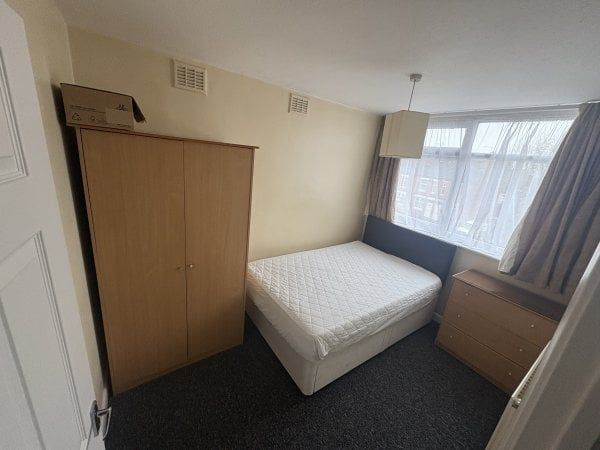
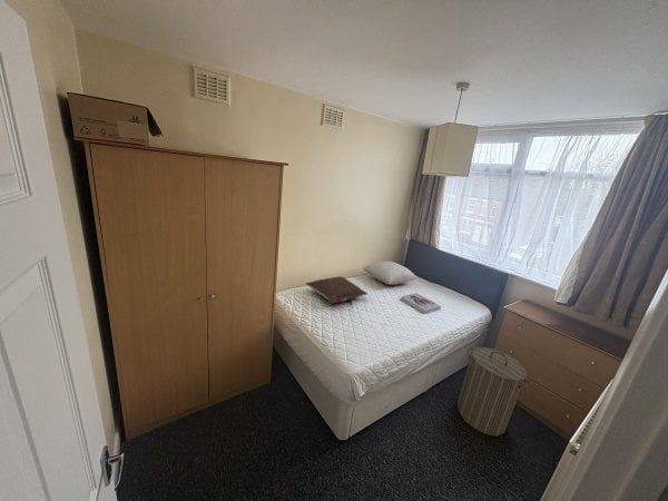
+ book (420, 302)
+ pillow (389, 272)
+ laundry hamper (490, 385)
+ pillow (336, 288)
